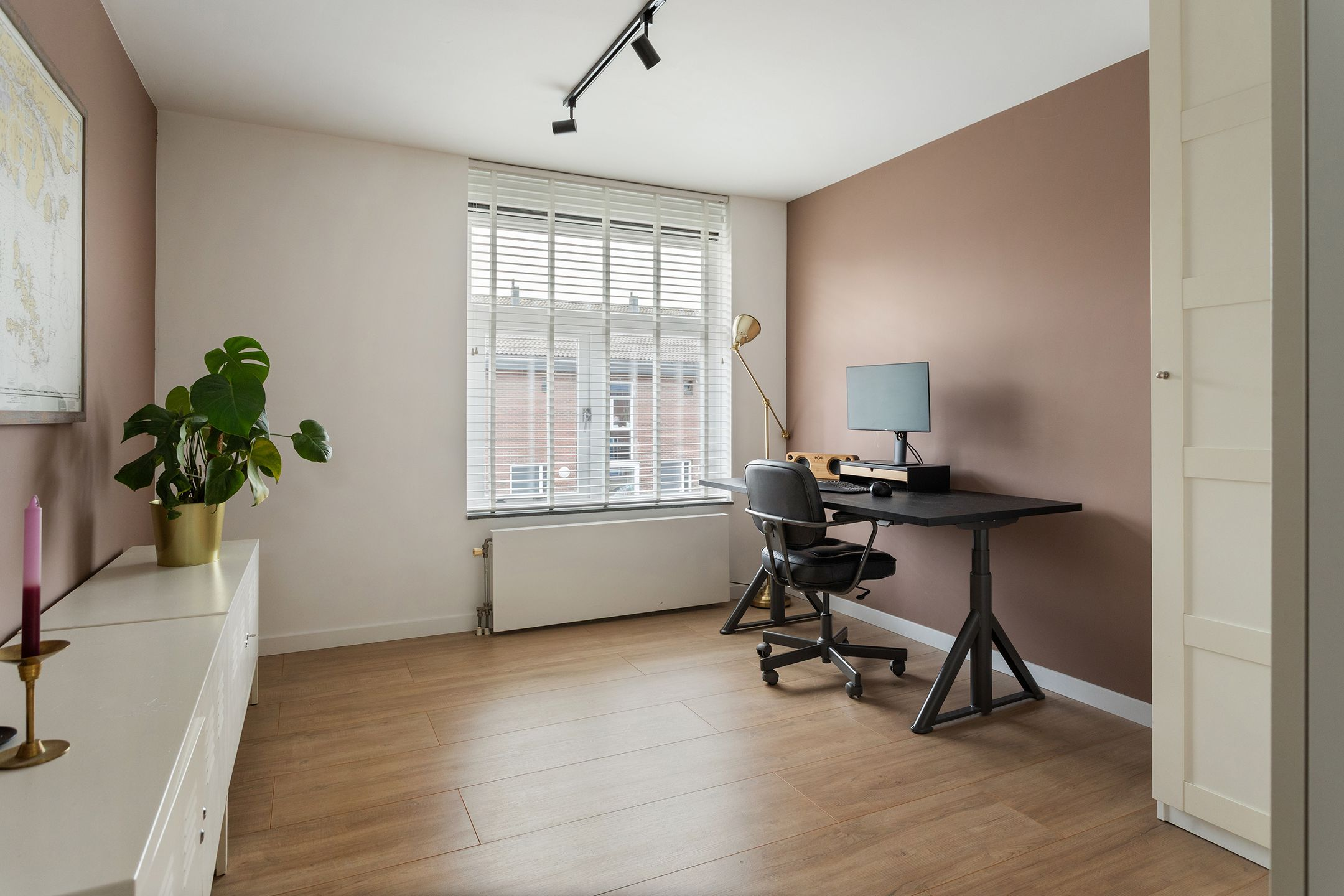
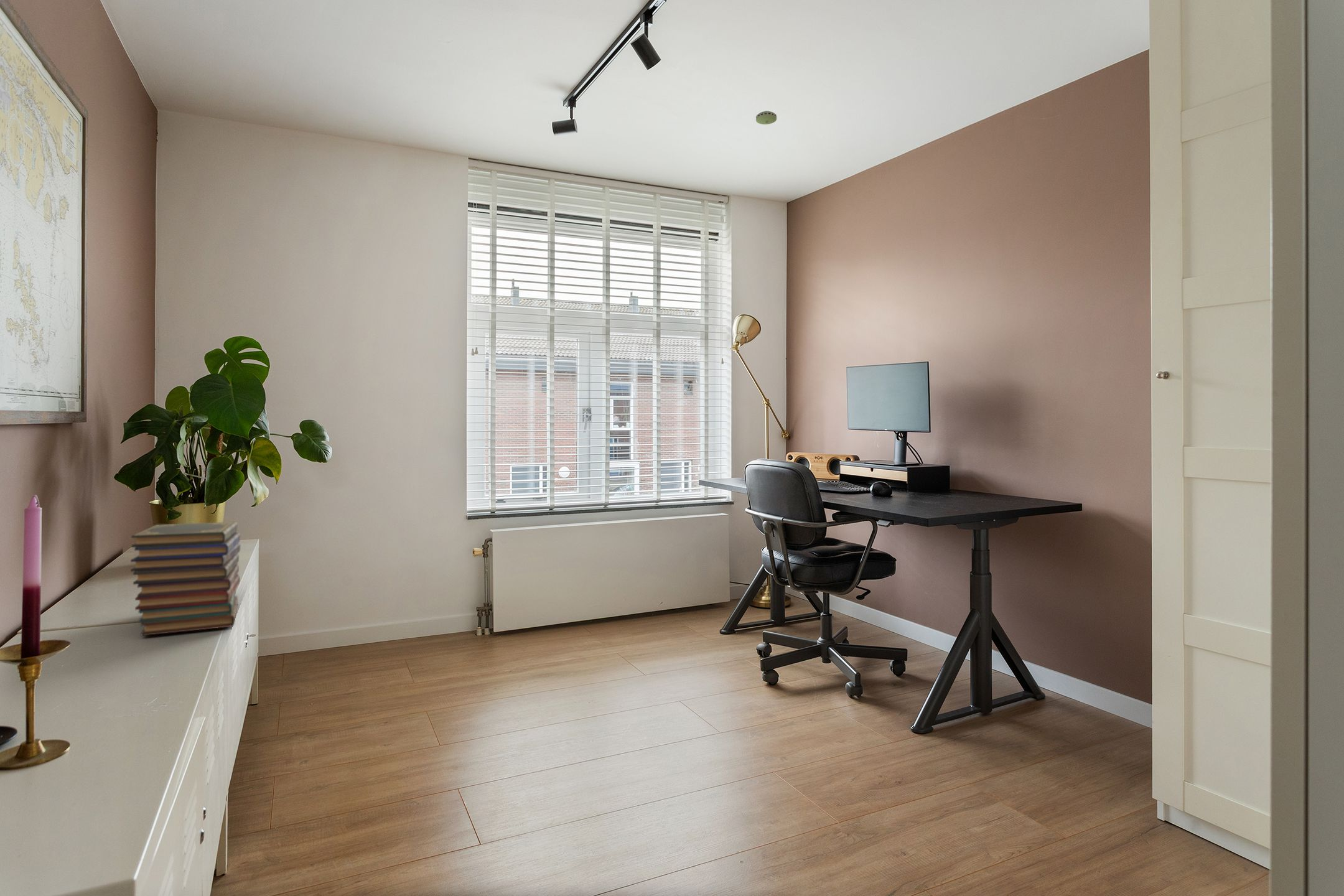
+ book stack (190, 573)
+ smoke detector (766, 117)
